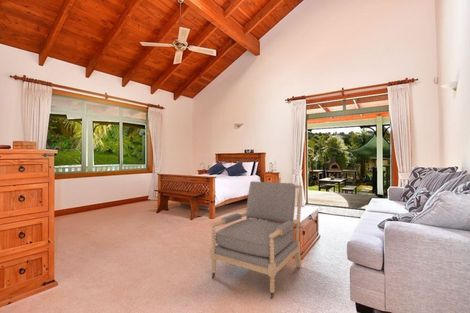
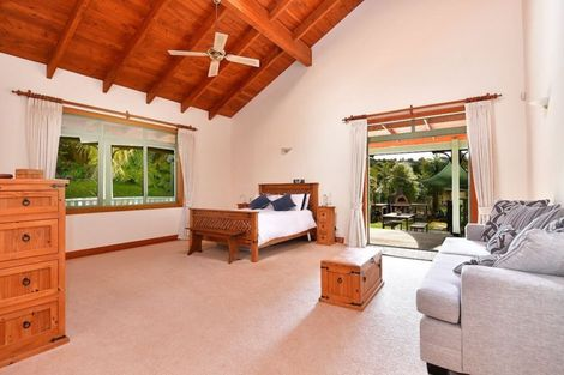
- armchair (259, 227)
